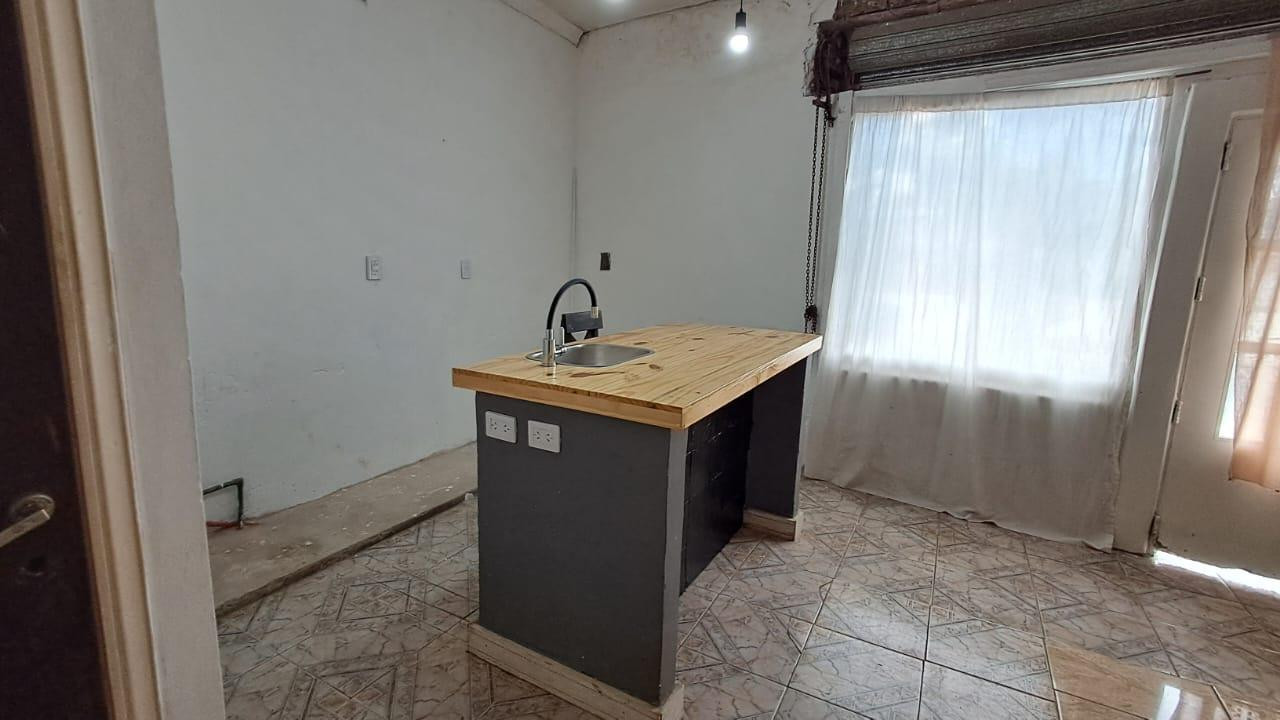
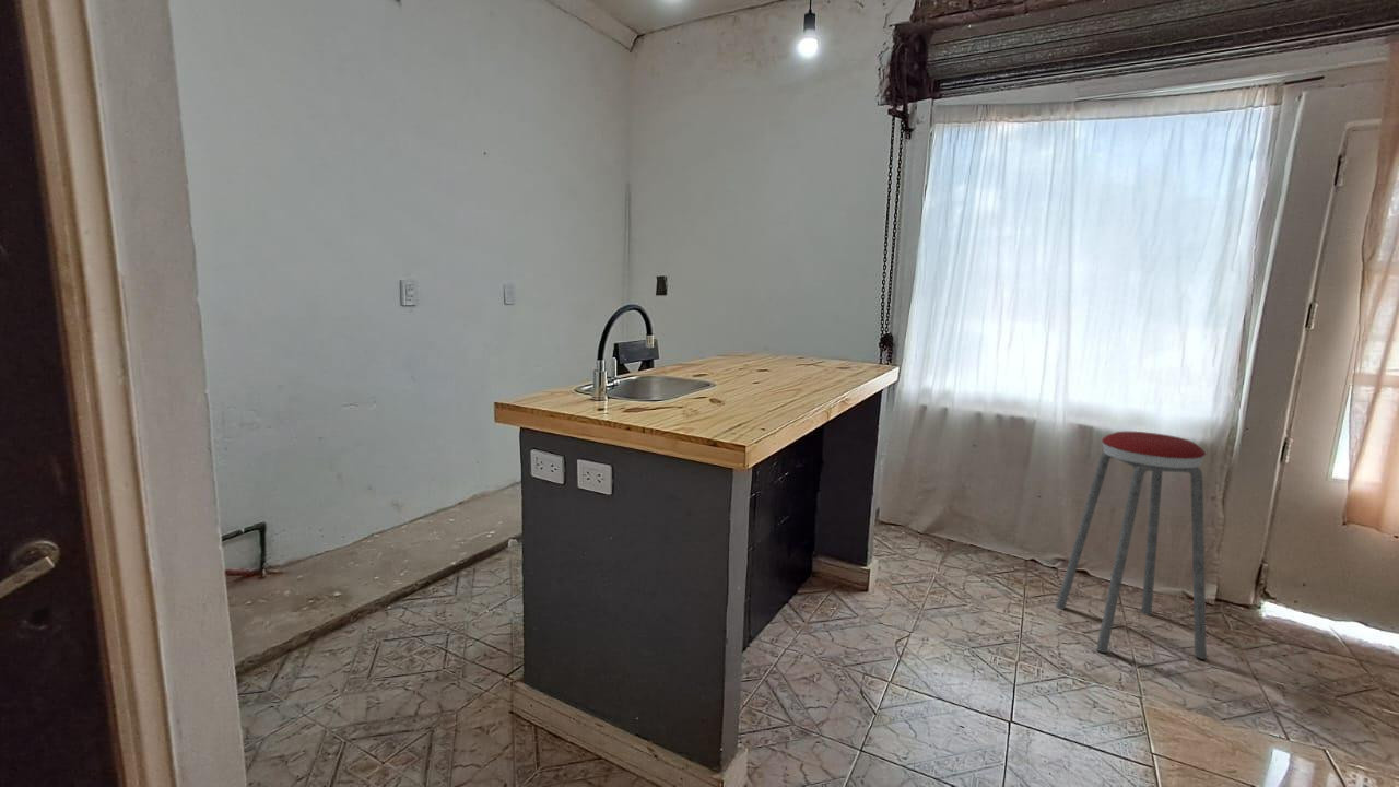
+ music stool (1131, 532)
